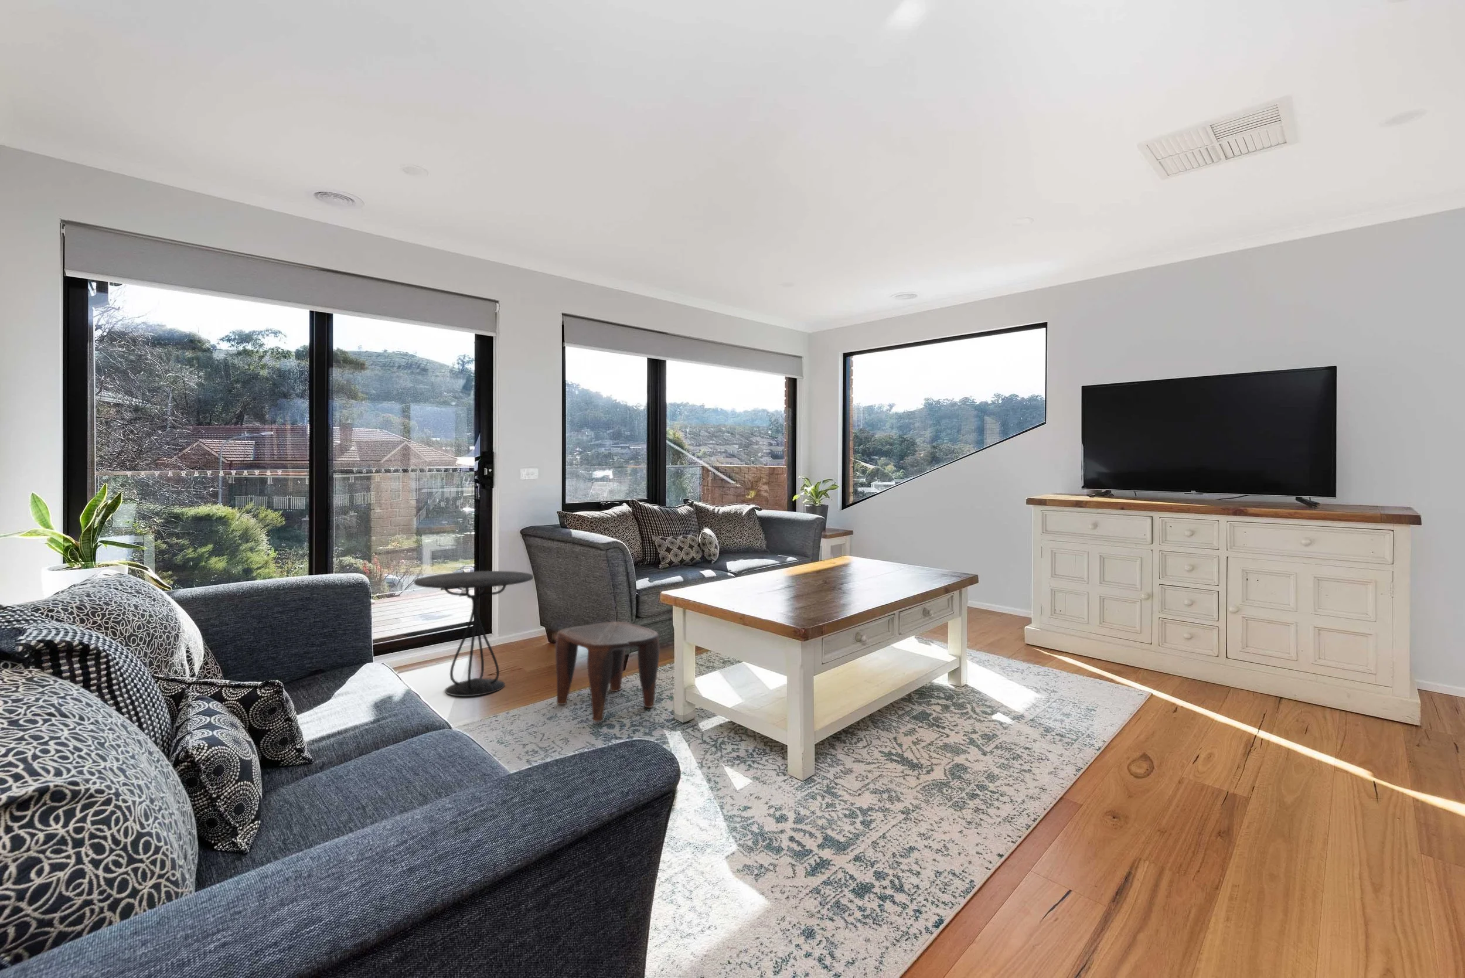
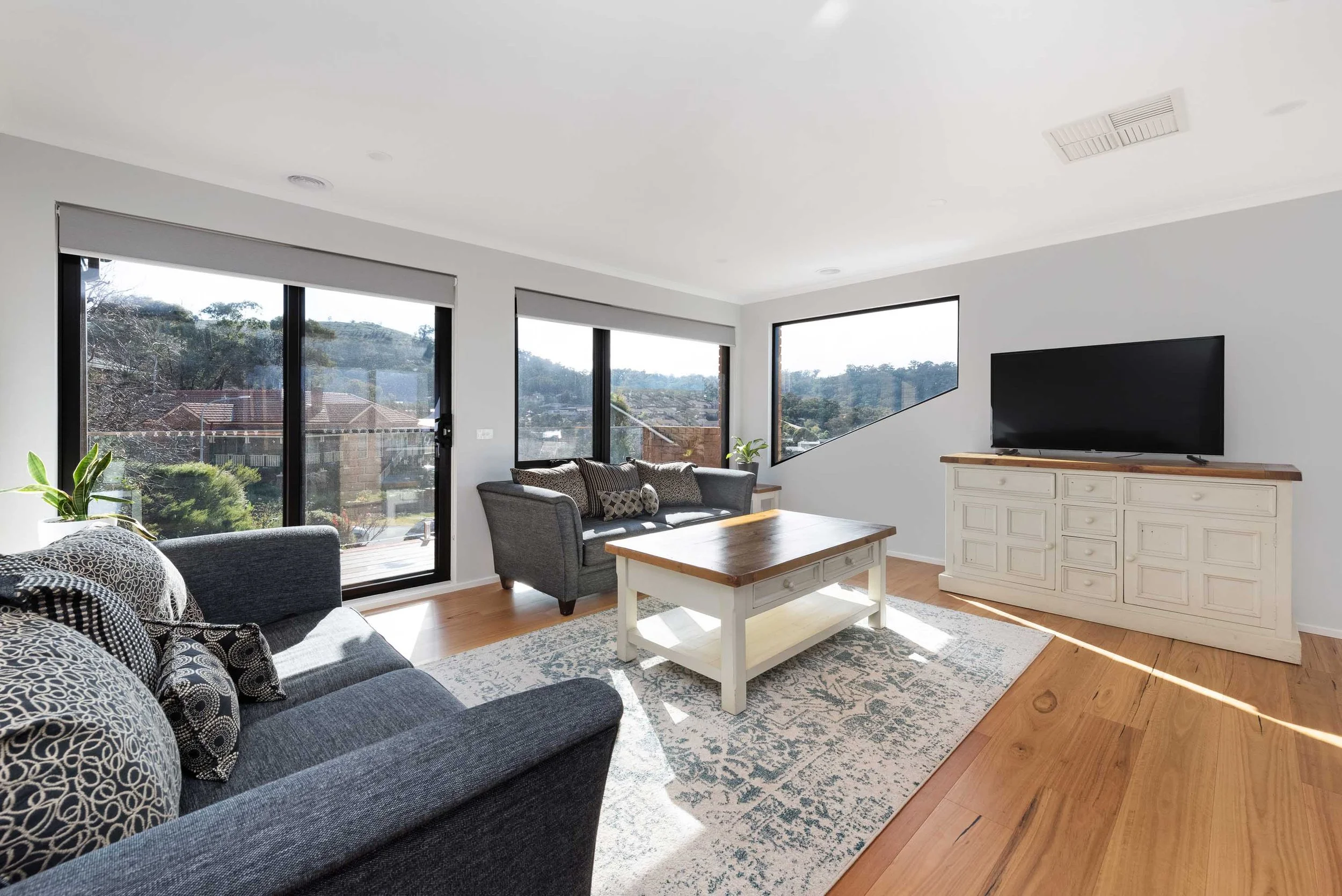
- stool (607, 667)
- side table (475, 632)
